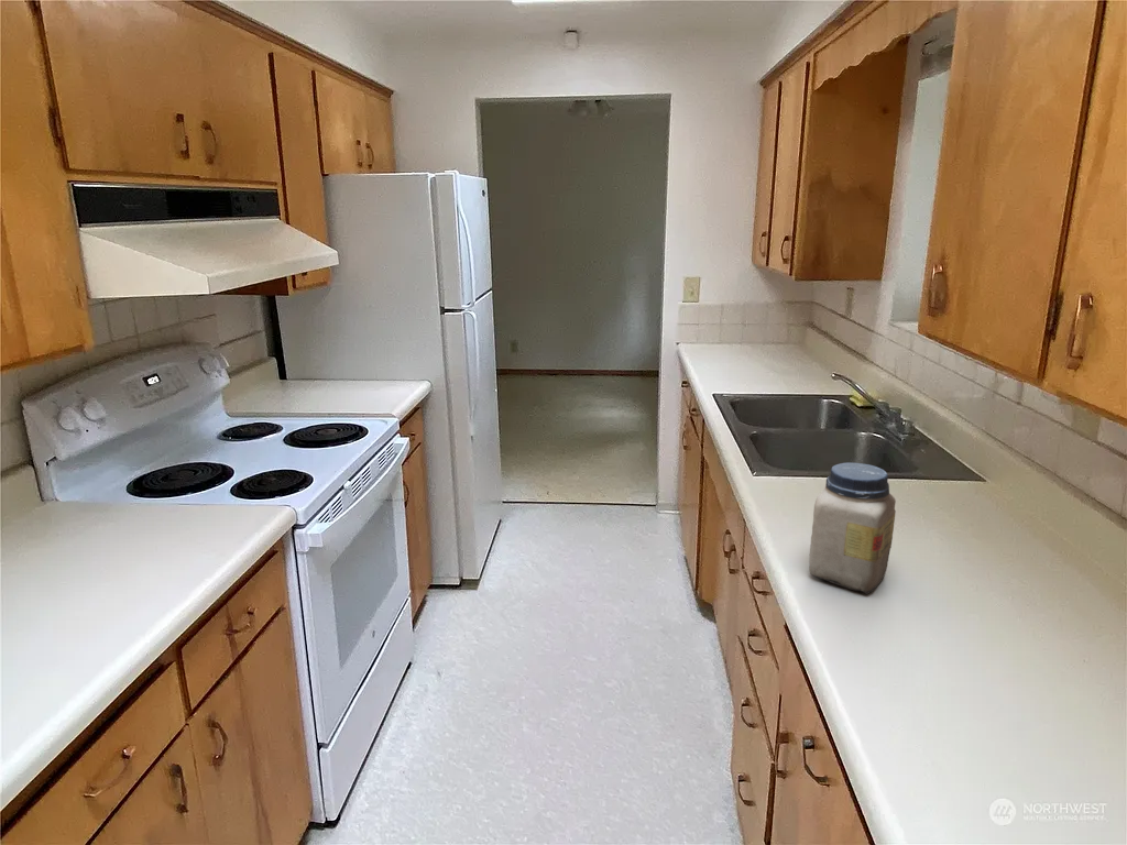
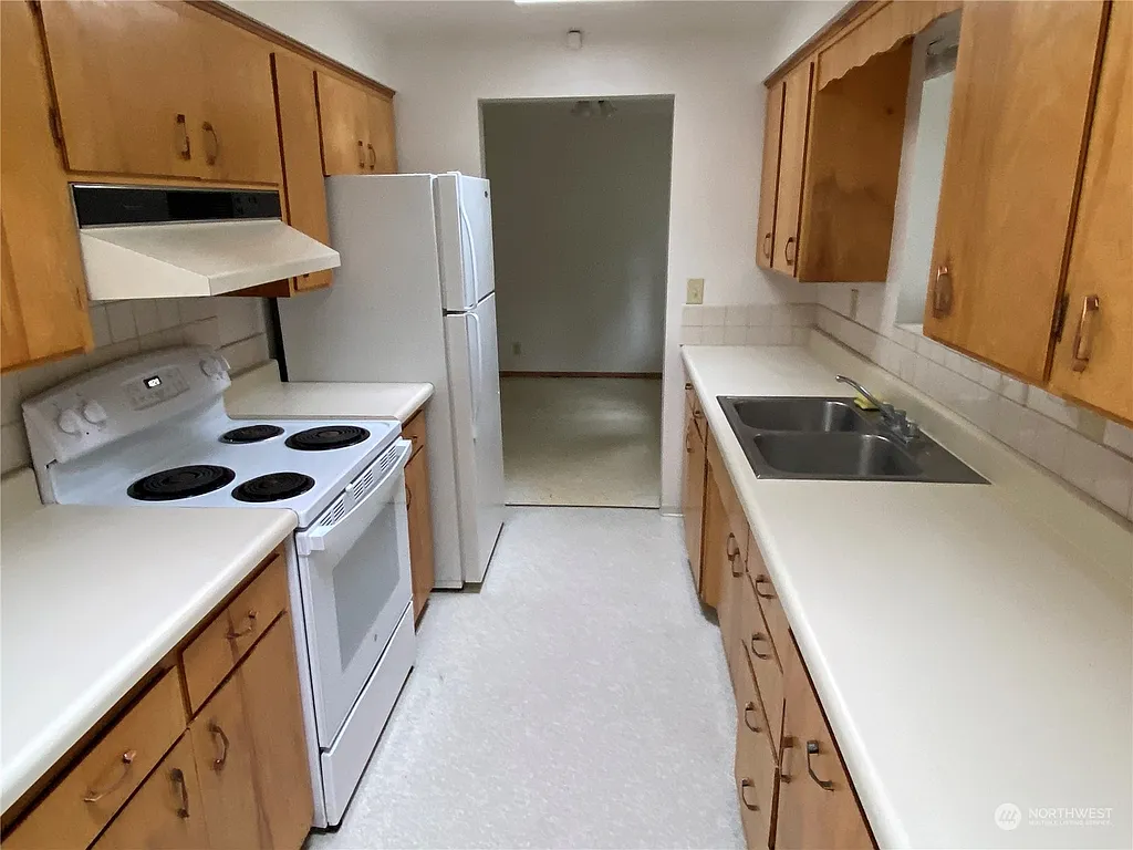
- jar (853, 523)
